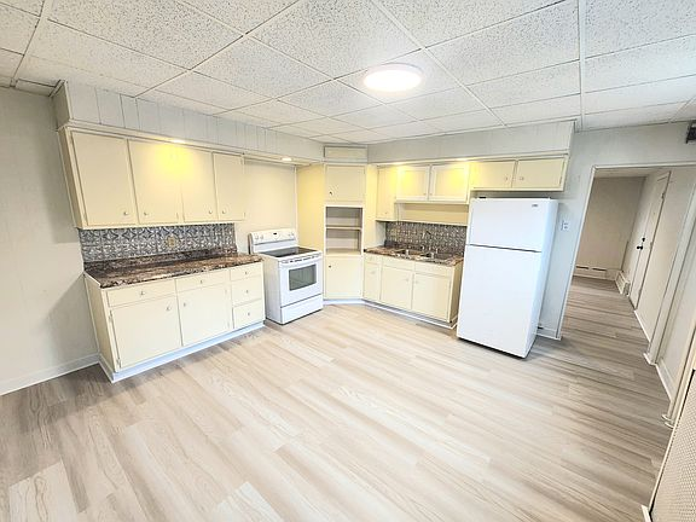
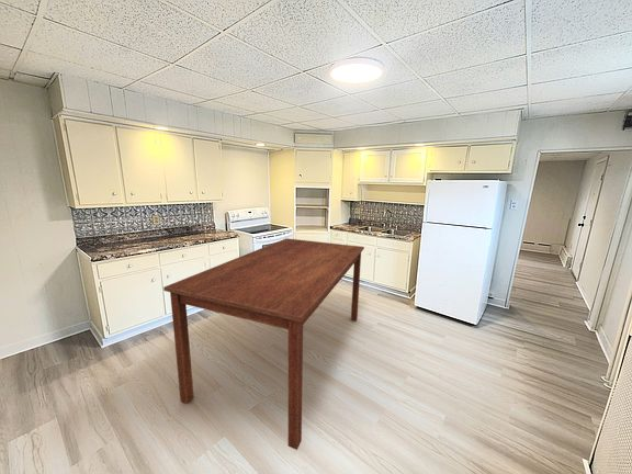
+ dining table (290, 307)
